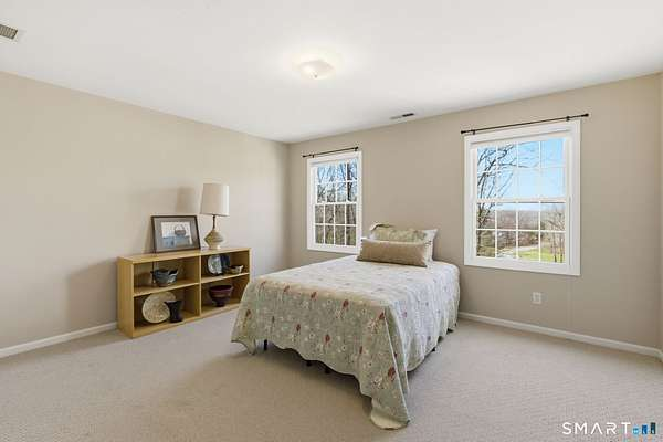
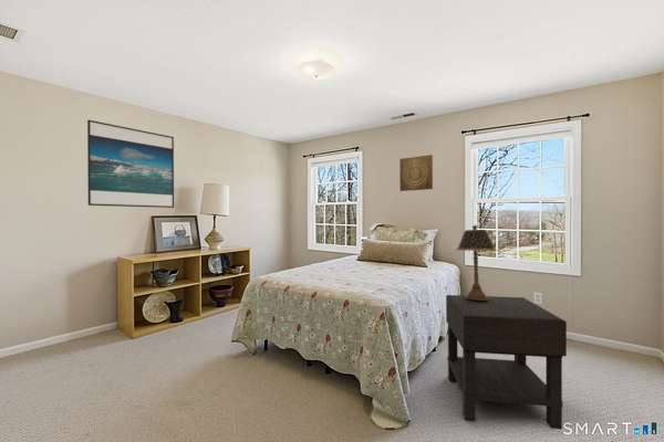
+ nightstand (497, 352)
+ table lamp (477, 262)
+ wall art (415, 173)
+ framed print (134, 168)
